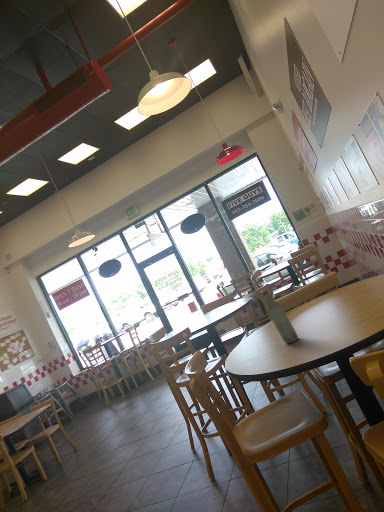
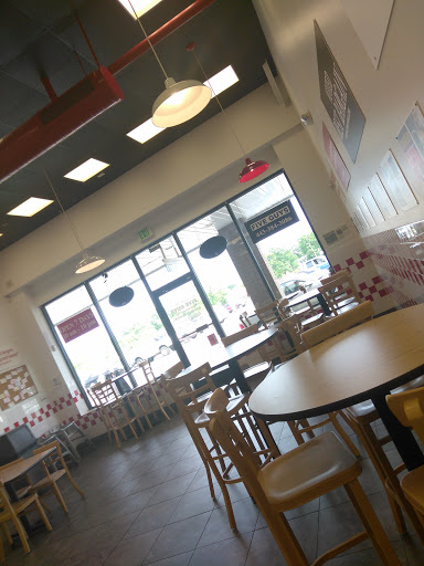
- bottle (278, 316)
